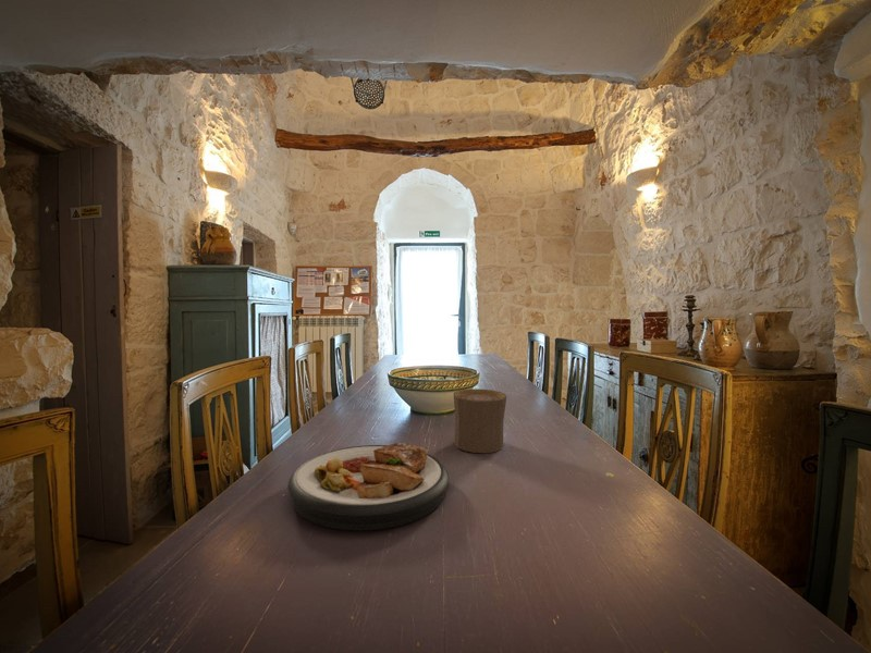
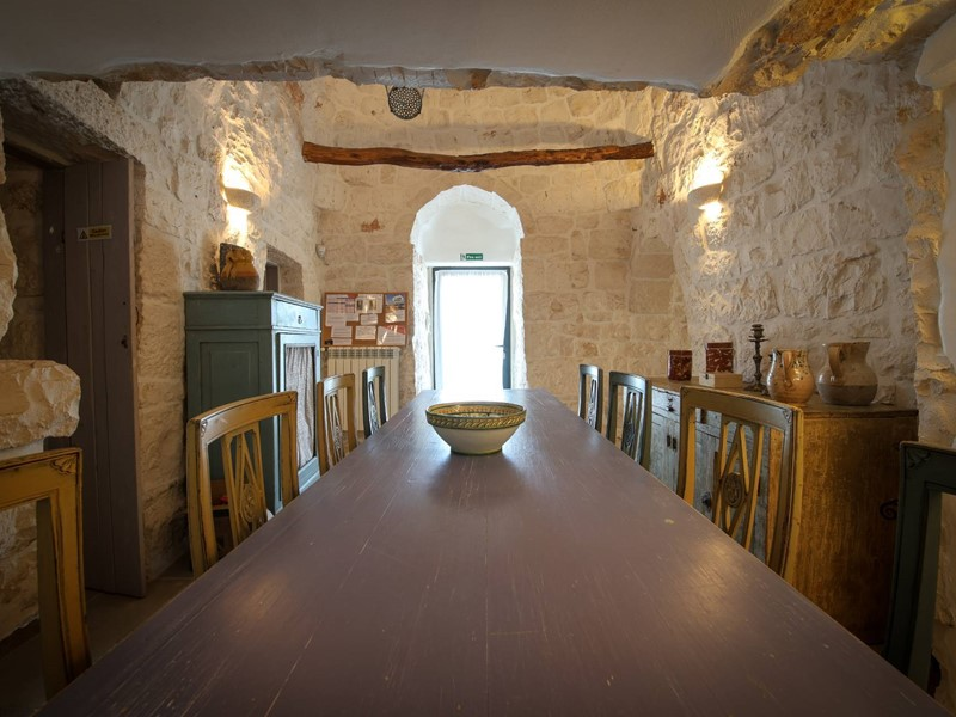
- plate (370, 473)
- cup (479, 419)
